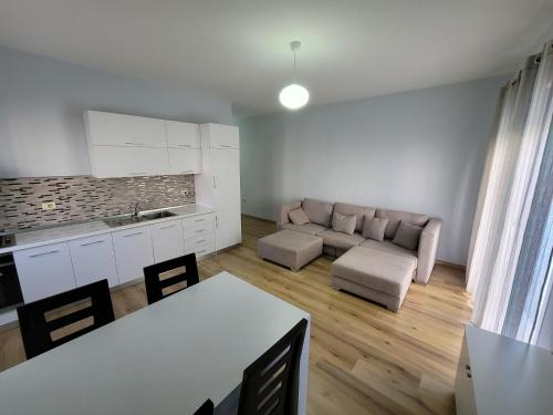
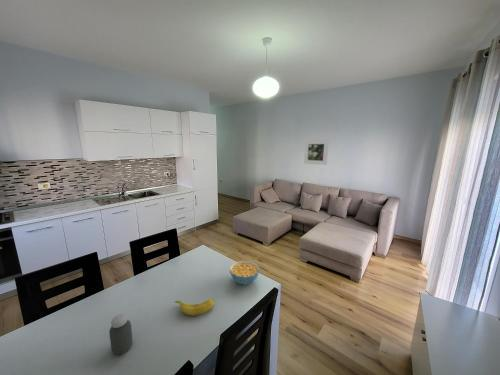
+ cereal bowl (244, 274)
+ jar (120, 333)
+ banana (195, 304)
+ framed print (315, 152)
